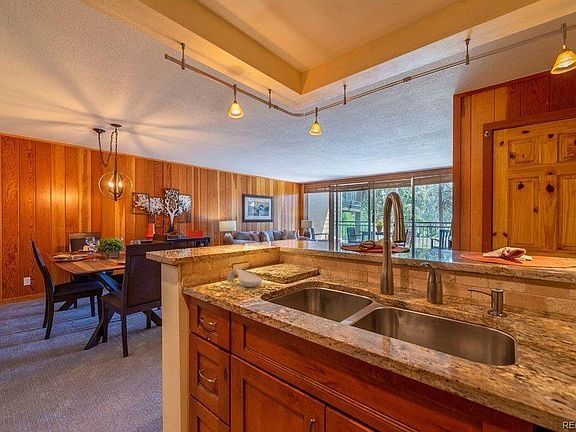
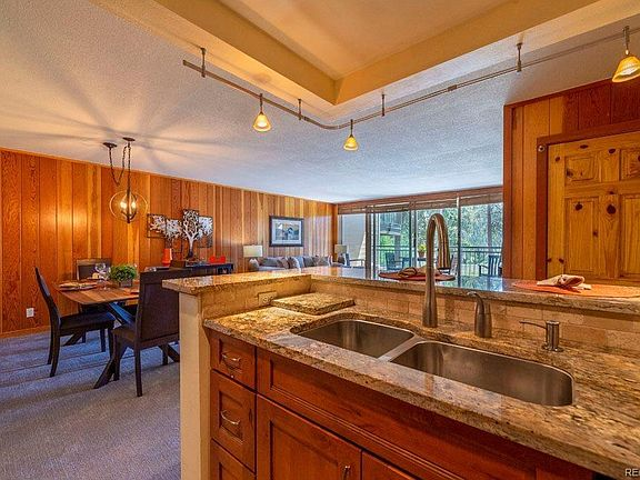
- spoon rest (243, 277)
